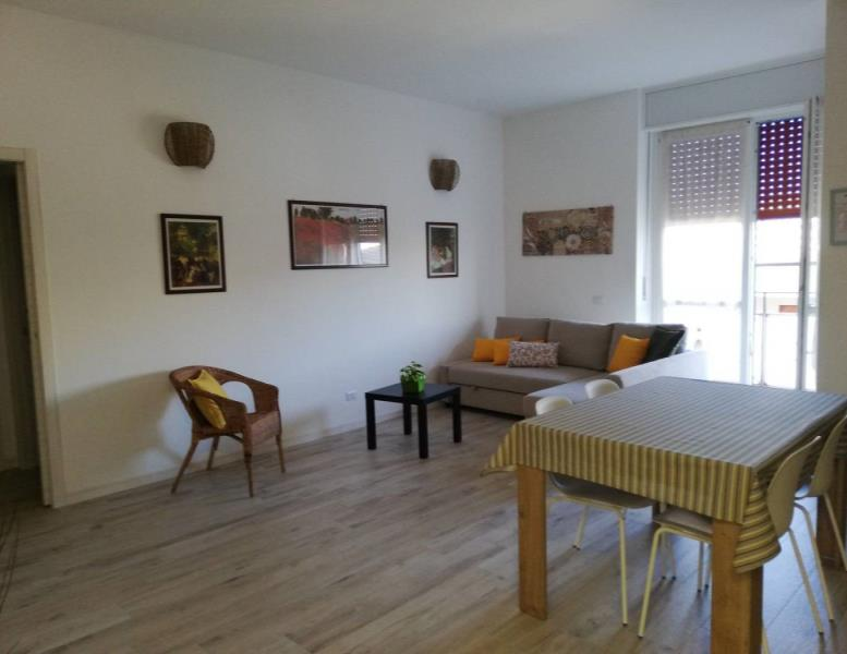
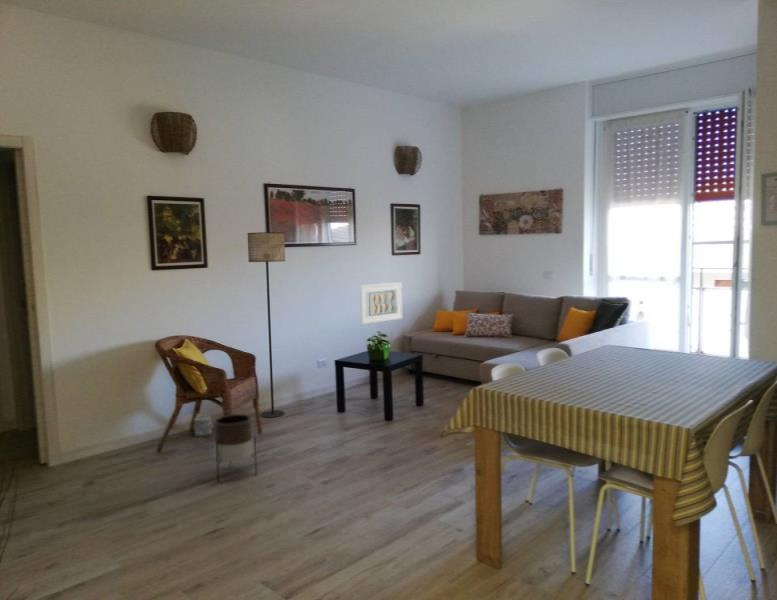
+ floor lamp (269, 324)
+ watering can (205, 425)
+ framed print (381, 302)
+ planter (233, 446)
